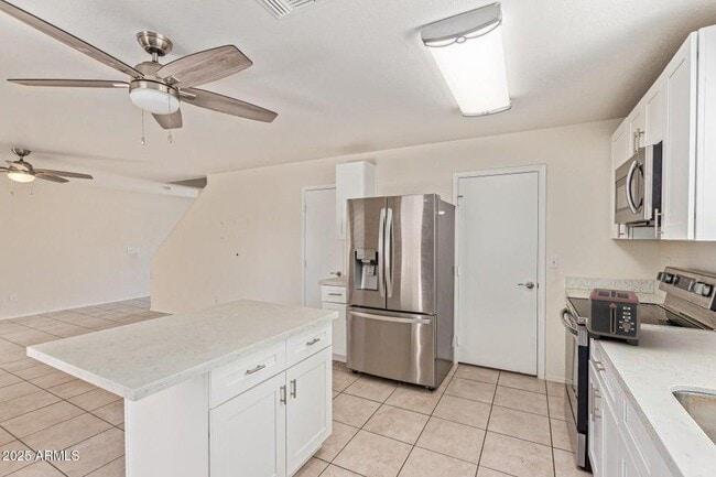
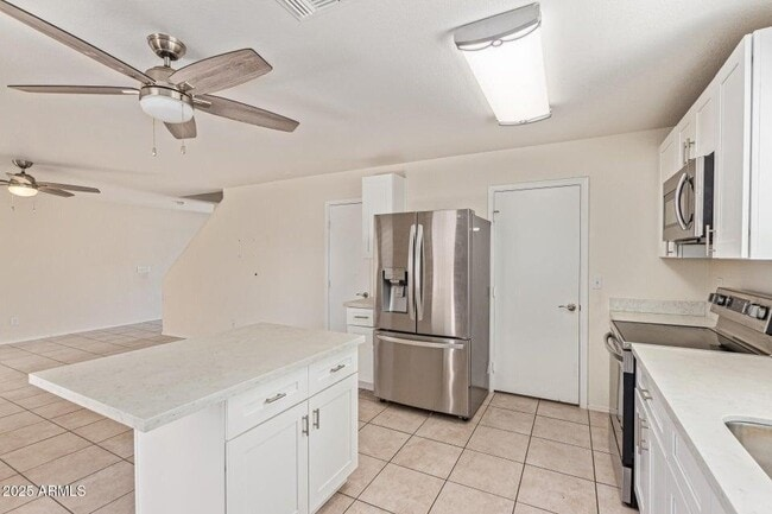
- toaster (612, 314)
